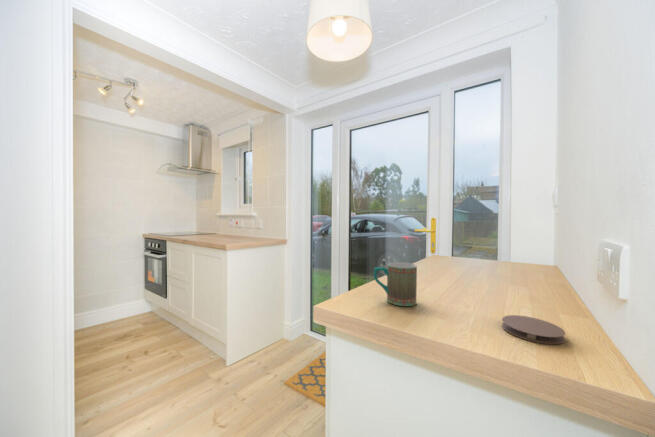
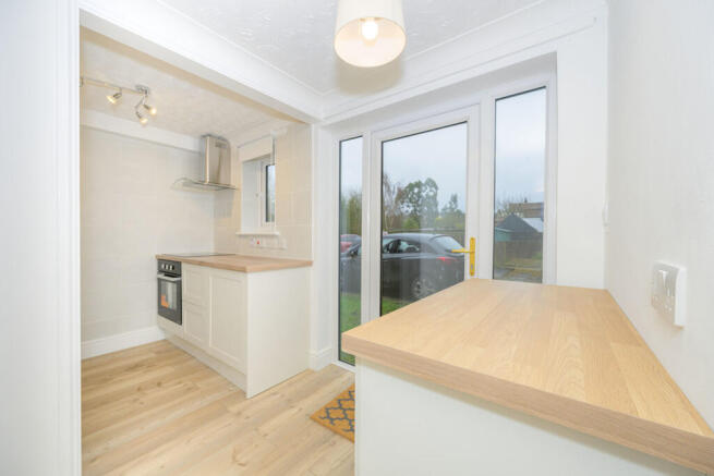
- coaster (531, 328)
- mug (394, 282)
